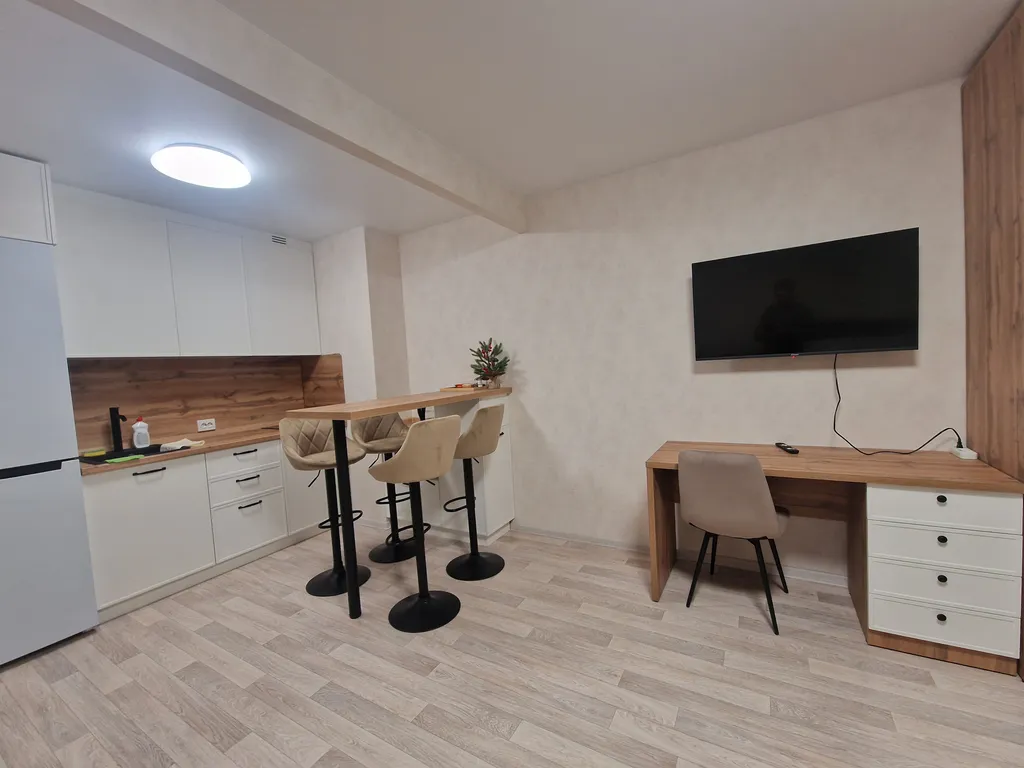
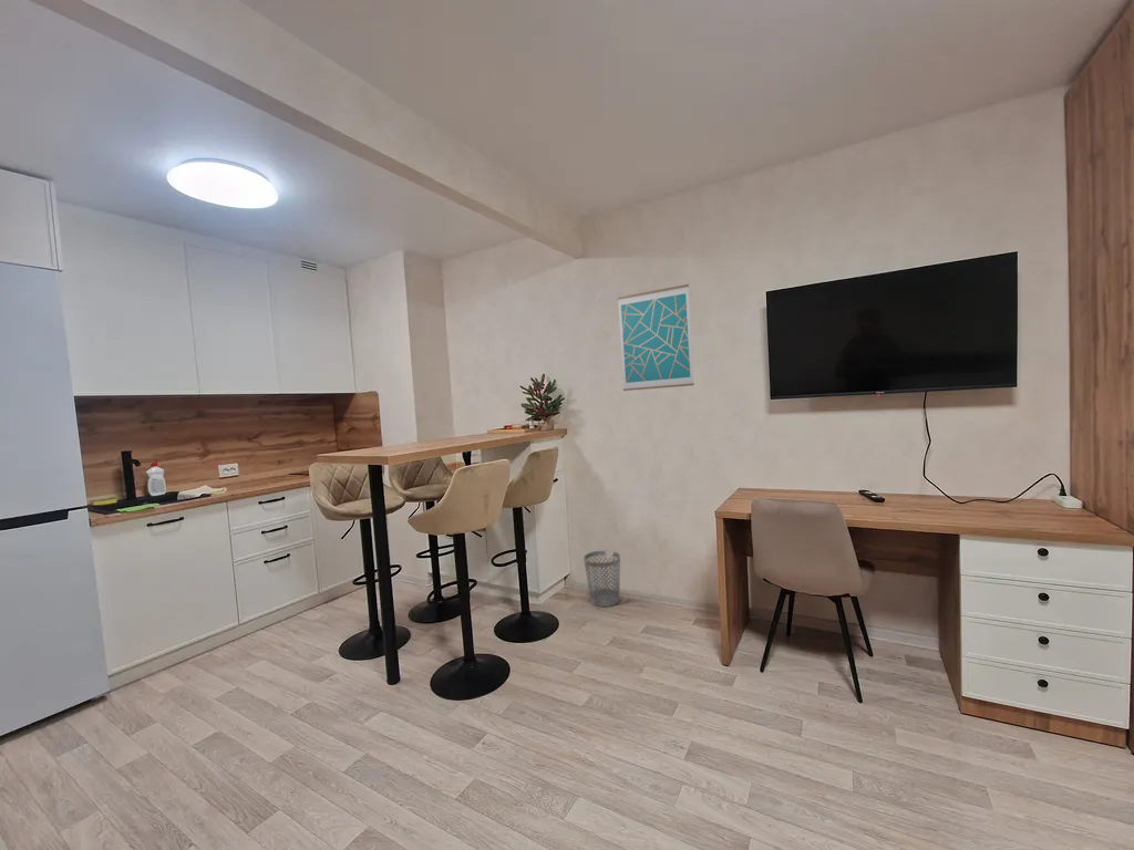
+ wall art (654, 340)
+ wastebasket (602, 578)
